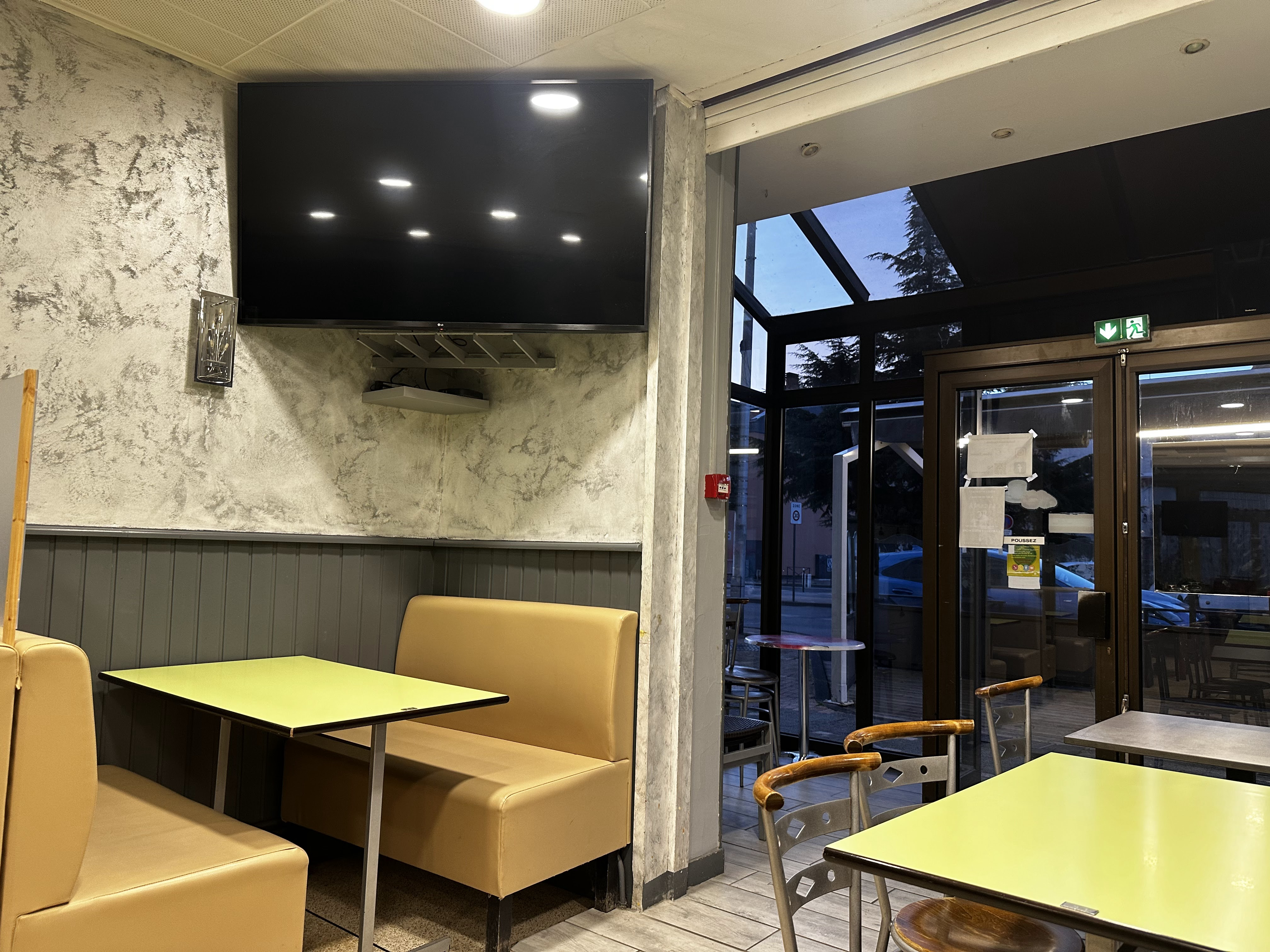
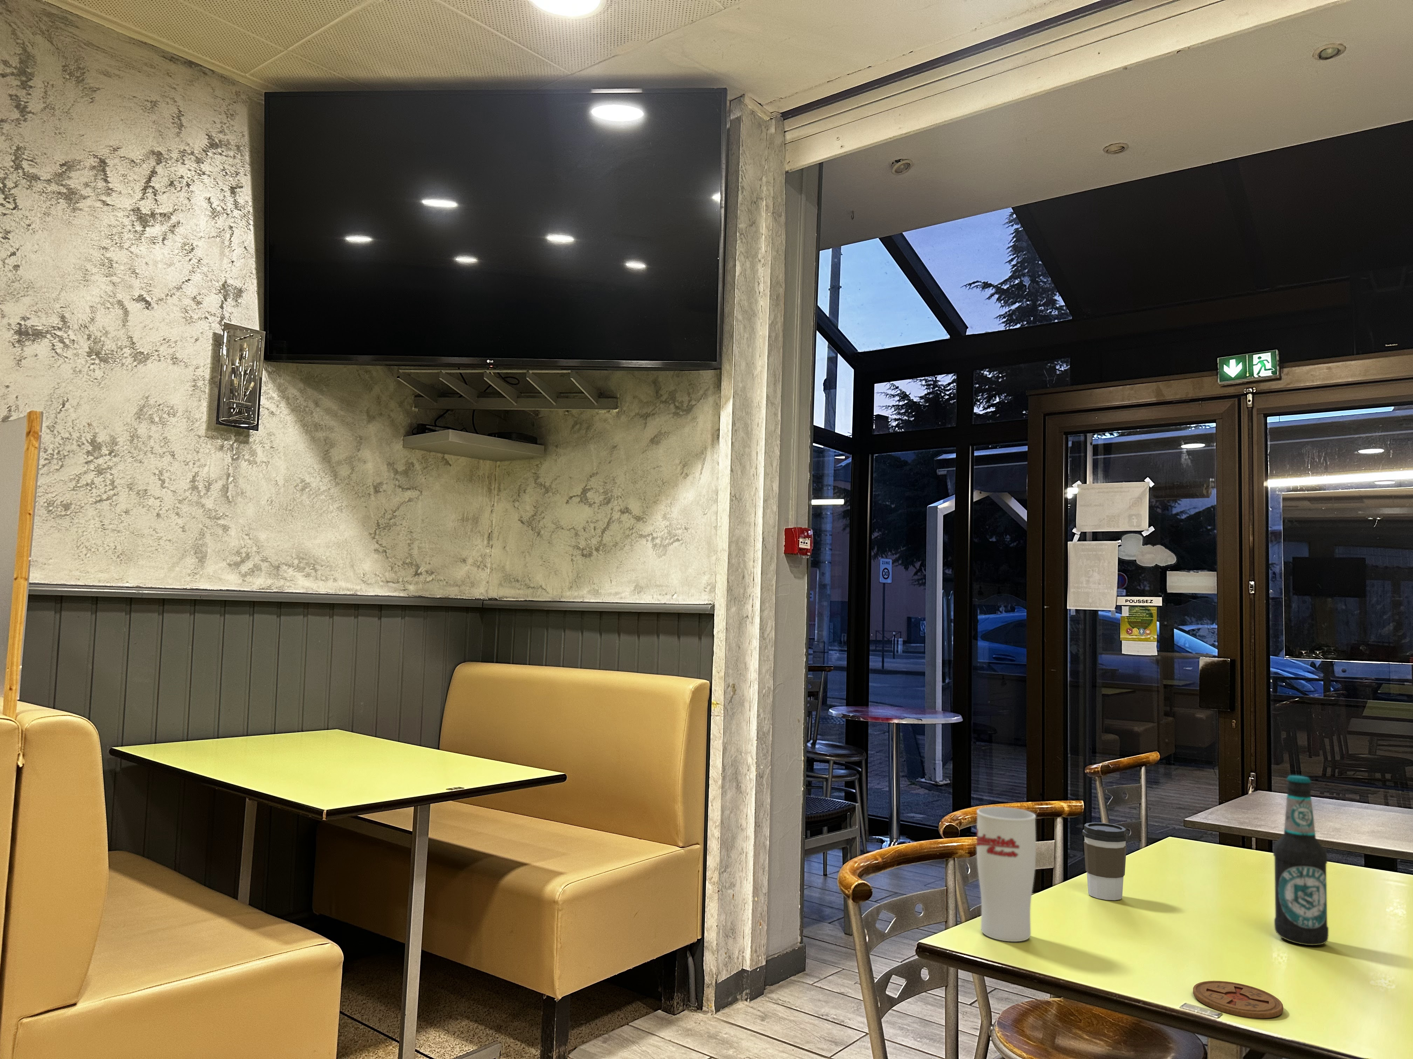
+ cup (1006, 873)
+ coaster (1237, 999)
+ coffee cup (1105, 861)
+ bottle (1300, 858)
